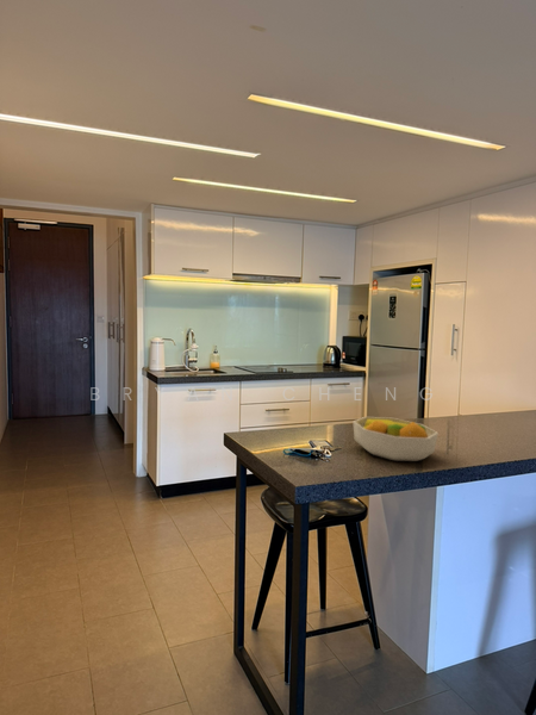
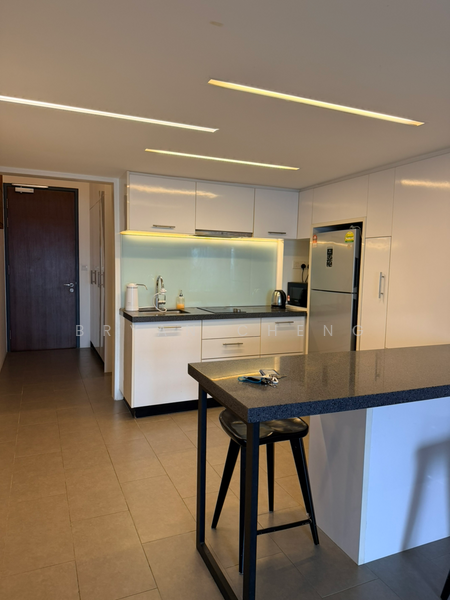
- fruit bowl (393, 433)
